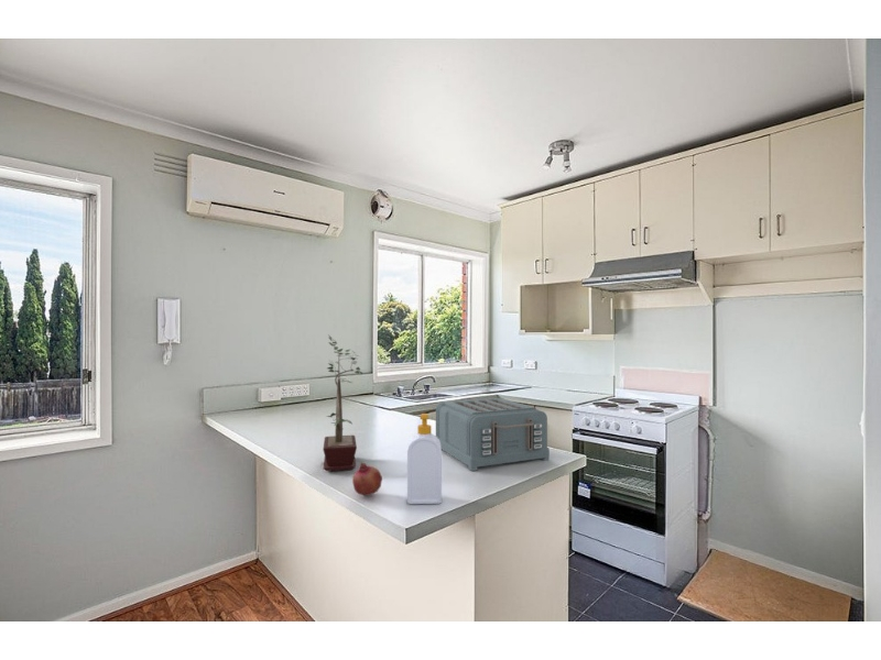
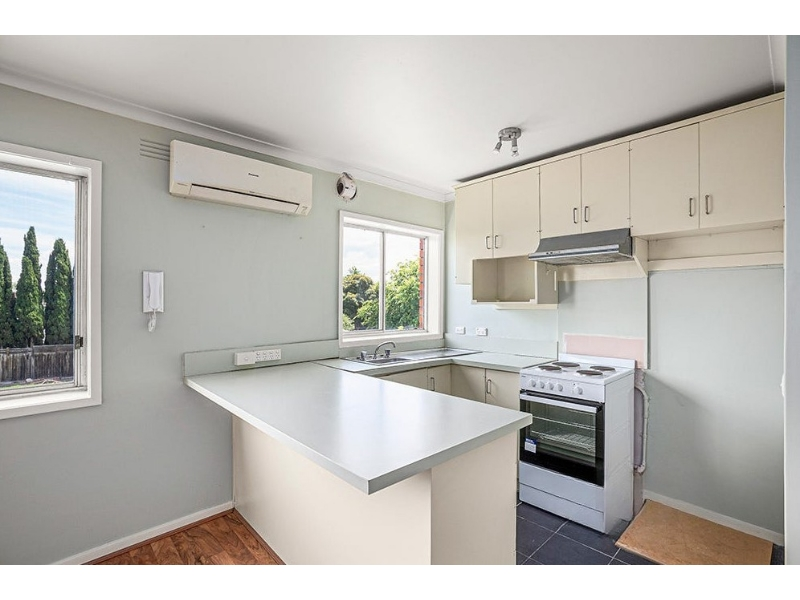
- potted plant (340, 396)
- fruit (367, 477)
- soap bottle (424, 457)
- toaster (491, 429)
